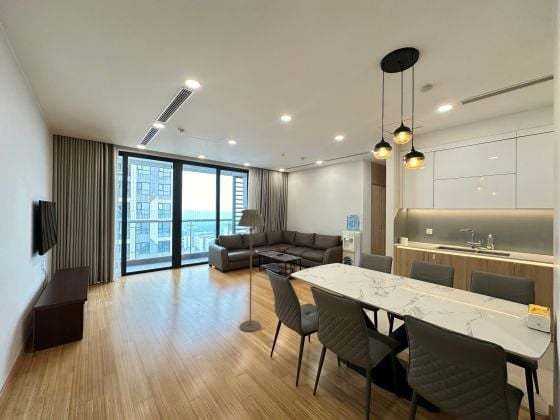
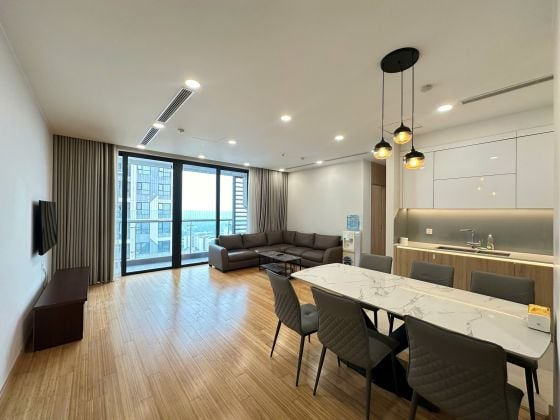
- floor lamp (251, 267)
